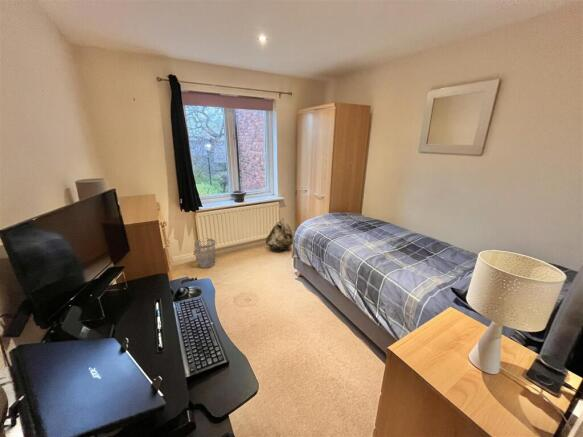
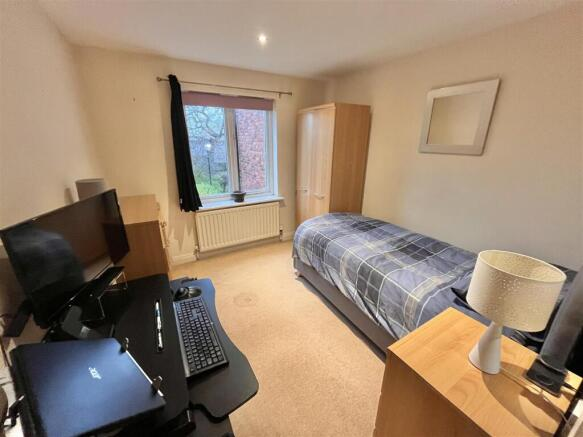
- backpack (279, 234)
- wastebasket (205, 253)
